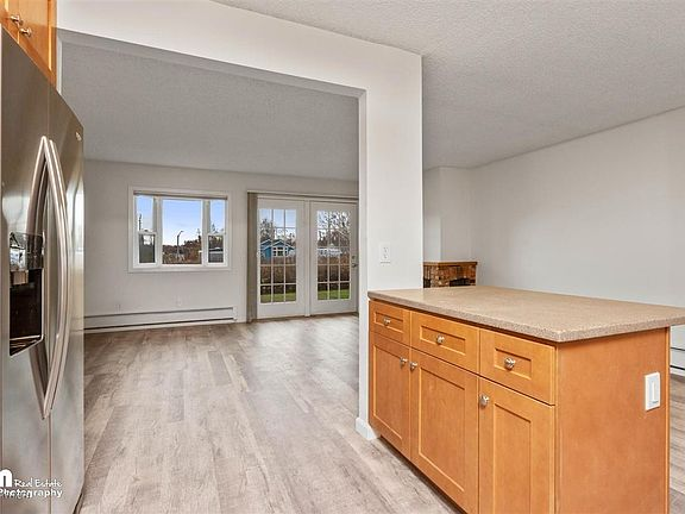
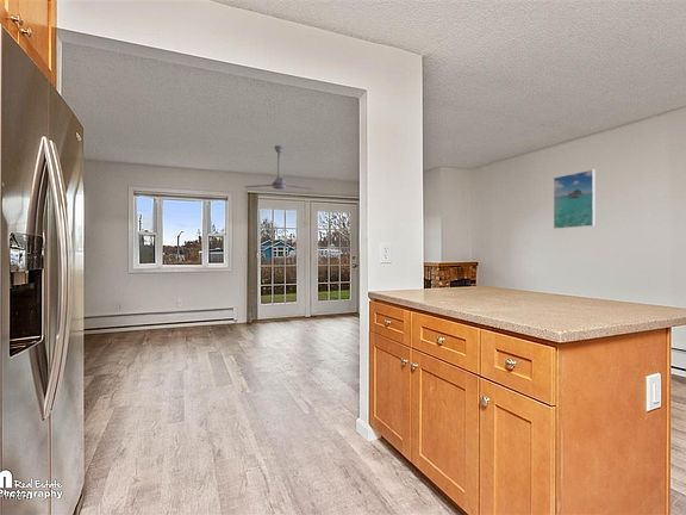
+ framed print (573, 200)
+ ceiling fan (279, 165)
